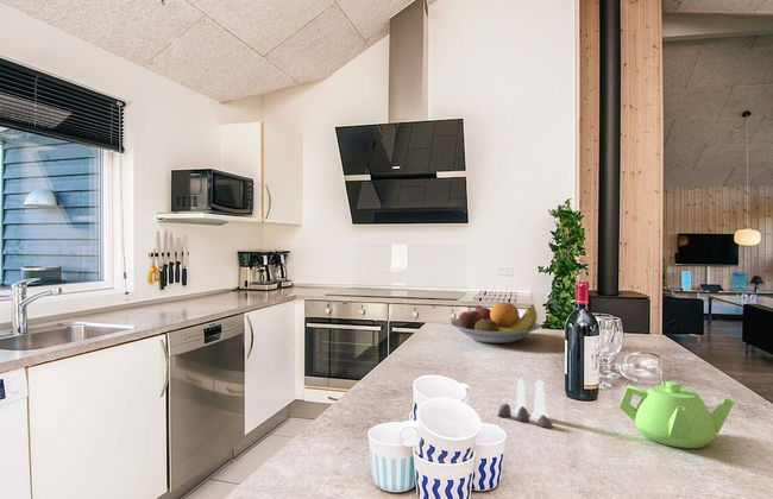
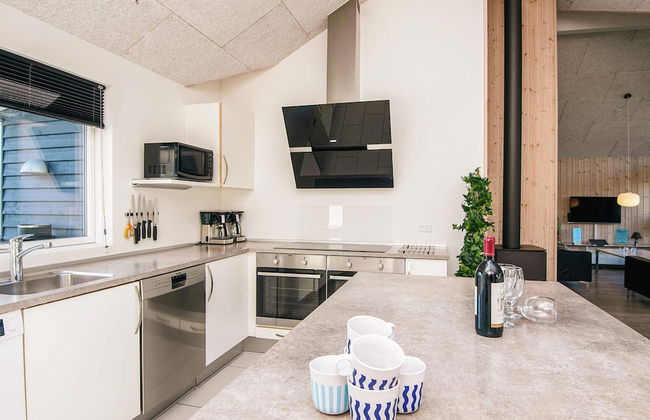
- teapot (673, 409)
- salt and pepper shaker set (524, 399)
- fruit bowl (494, 320)
